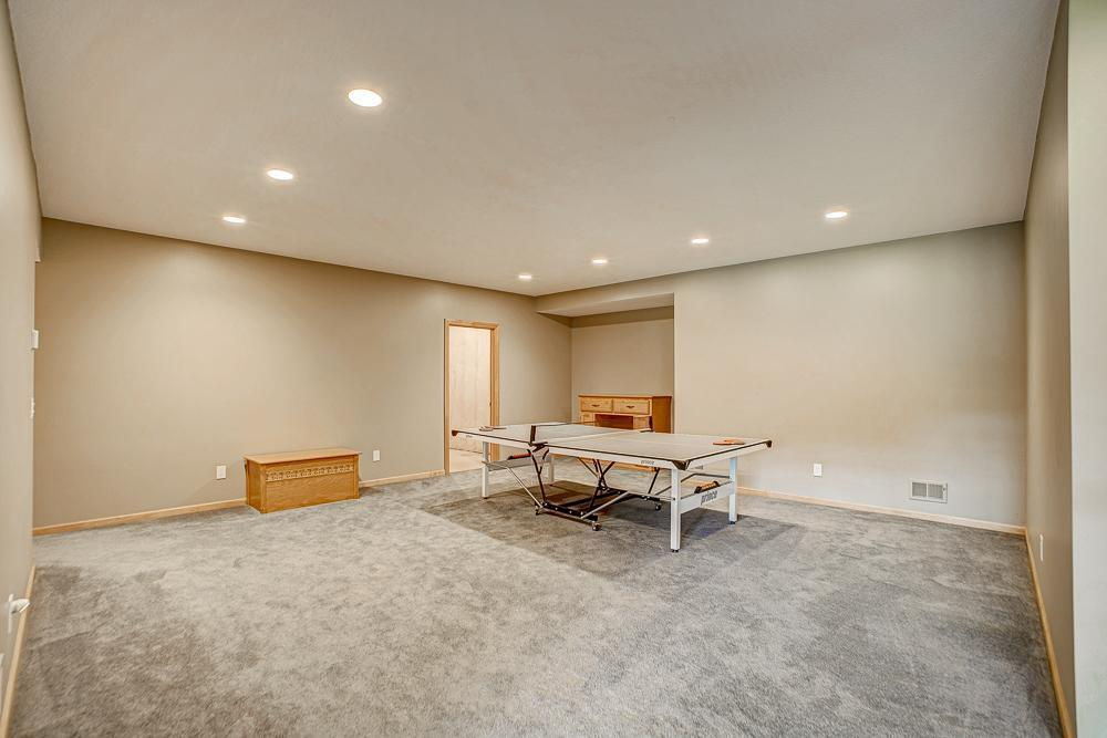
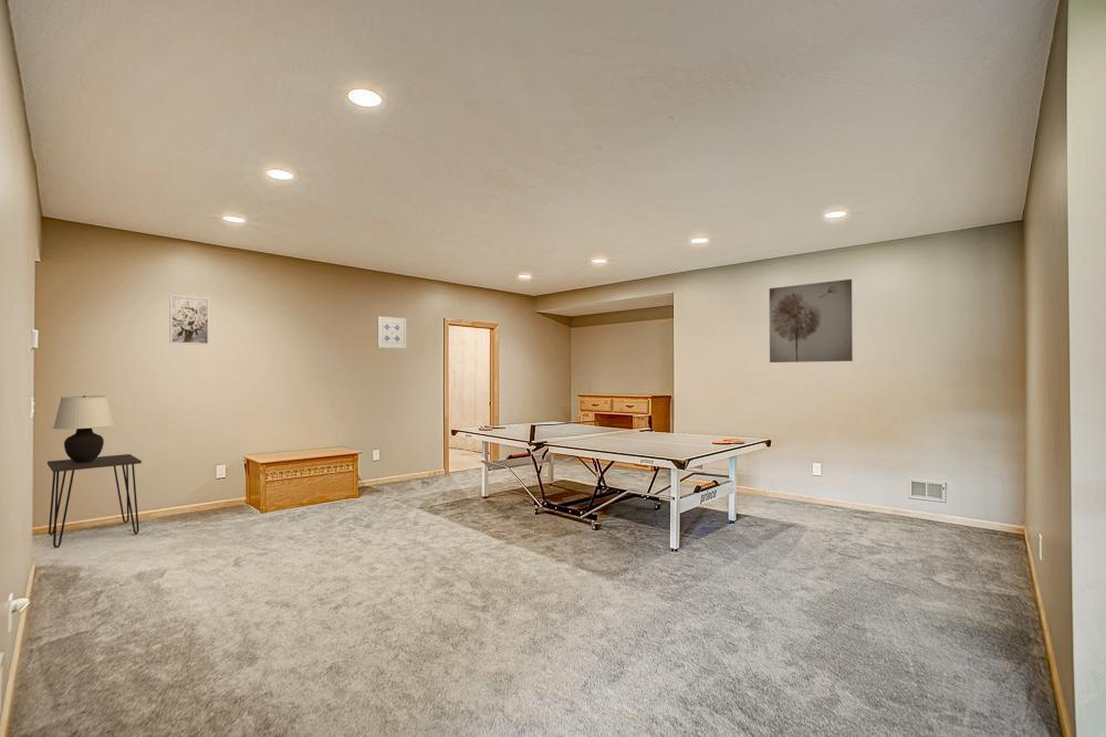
+ desk (118, 496)
+ wall art (392, 333)
+ wall art (808, 323)
+ wall art (189, 319)
+ table lamp (84, 428)
